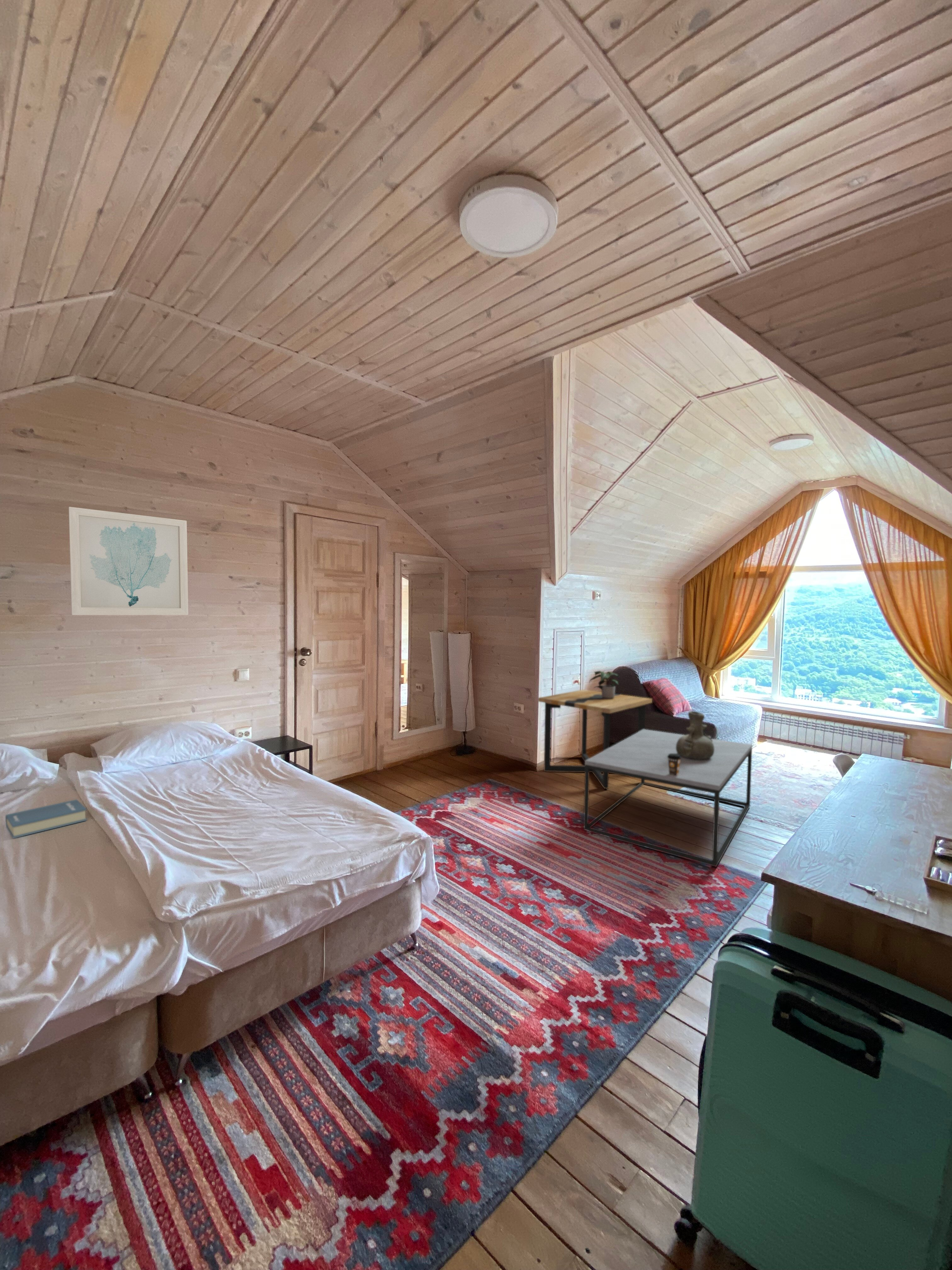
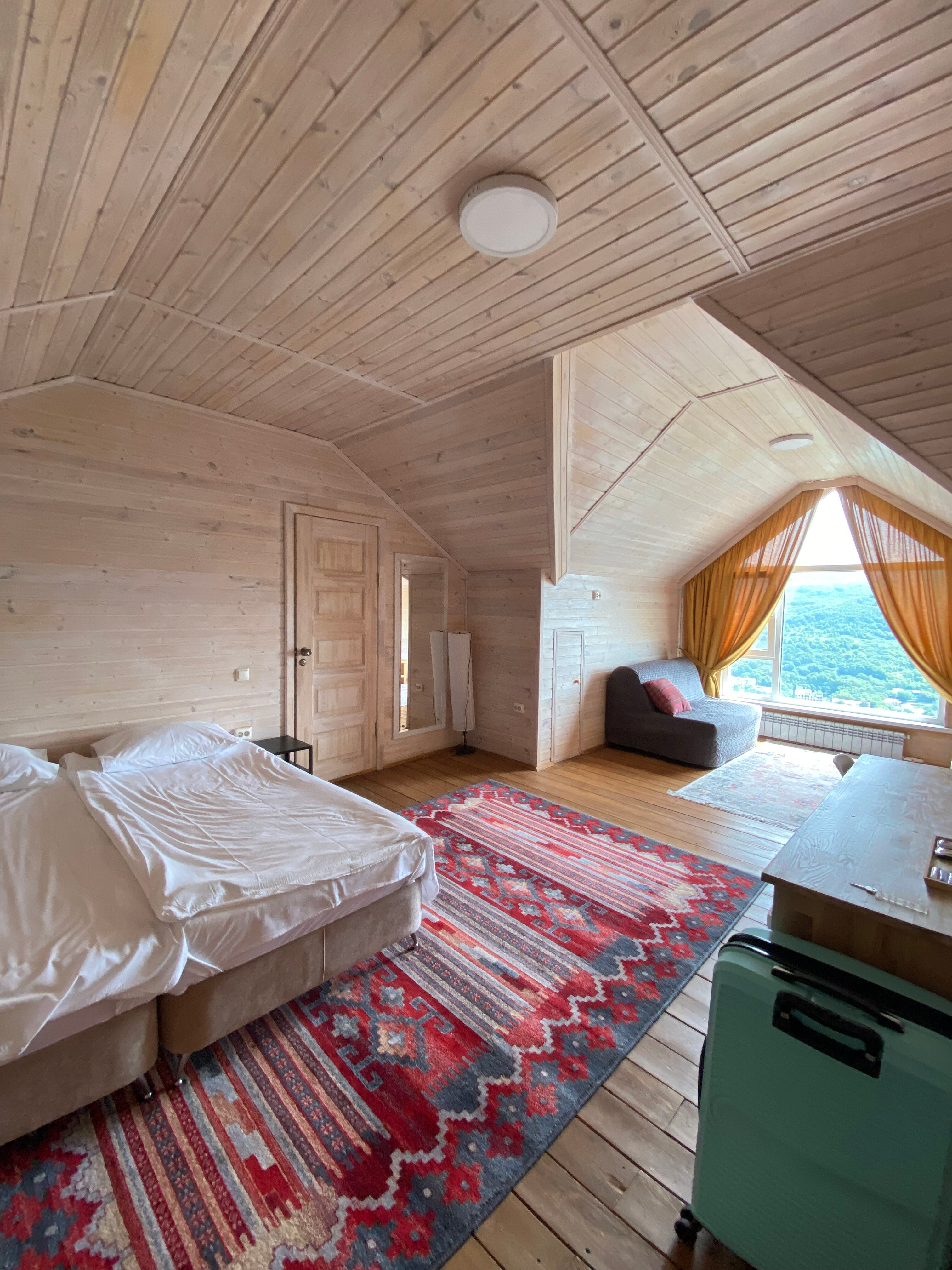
- side table (586, 735)
- vase (695, 734)
- coffee table (673, 785)
- potted plant (605, 685)
- book (47, 817)
- wall art (133, 565)
- coffee cup (674, 764)
